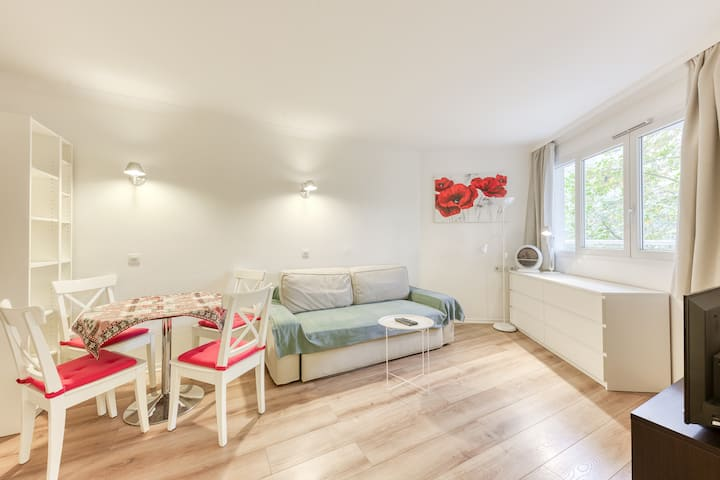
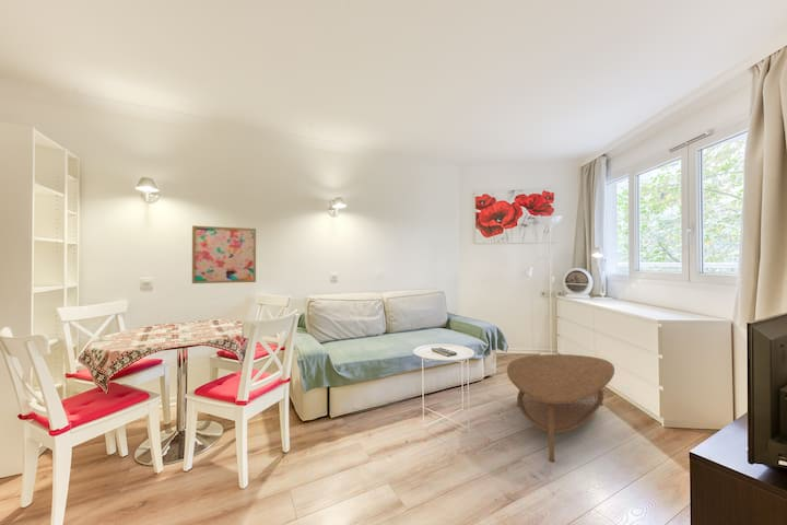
+ wall art (225, 255)
+ coffee table (555, 394)
